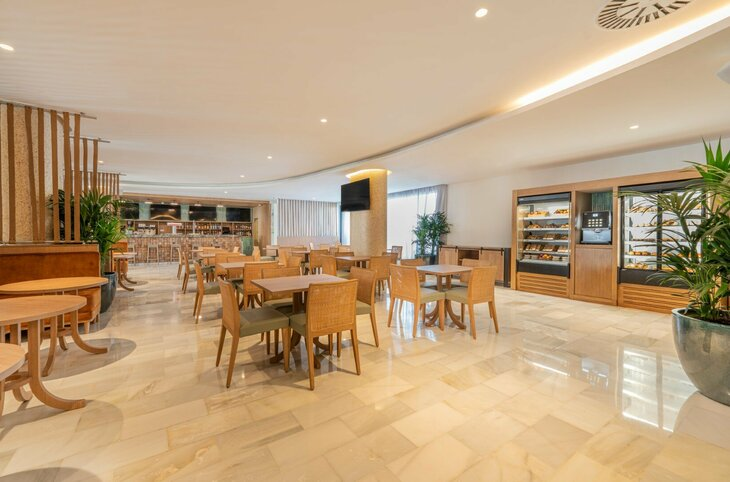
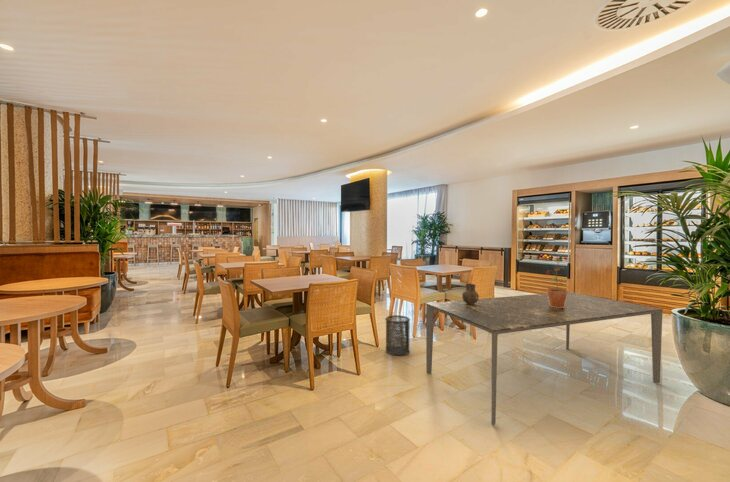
+ trash can (397, 334)
+ potted plant (556, 279)
+ dining table (539, 328)
+ ceramic pitcher (470, 293)
